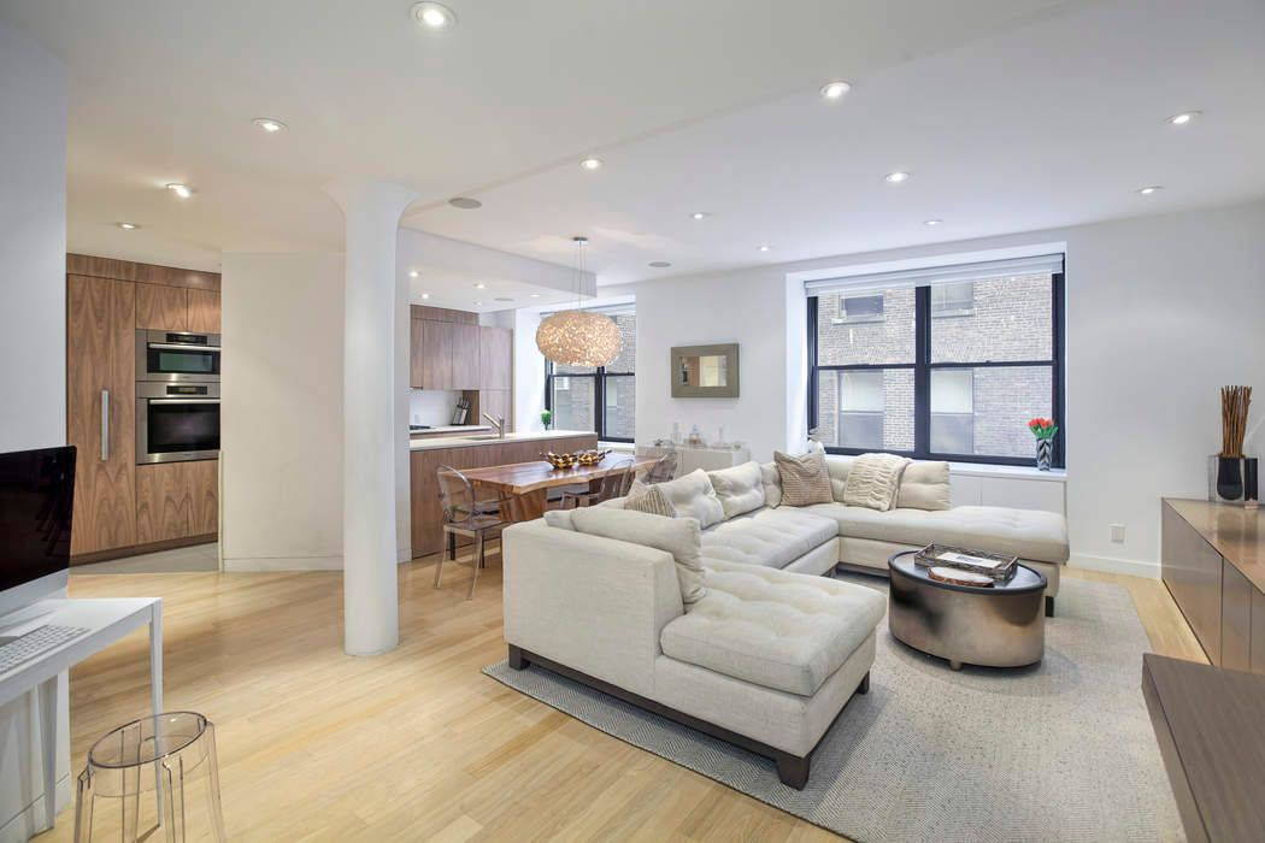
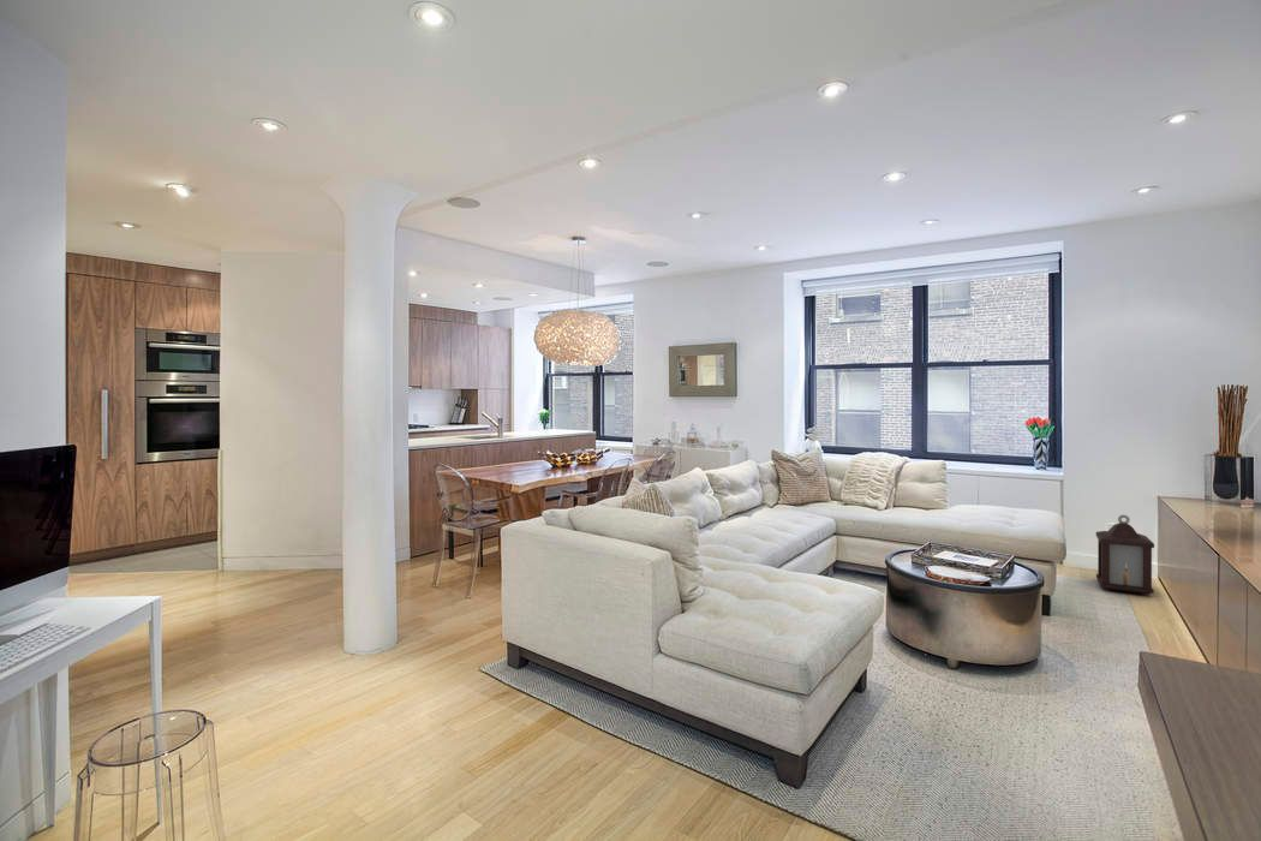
+ lantern (1123, 550)
